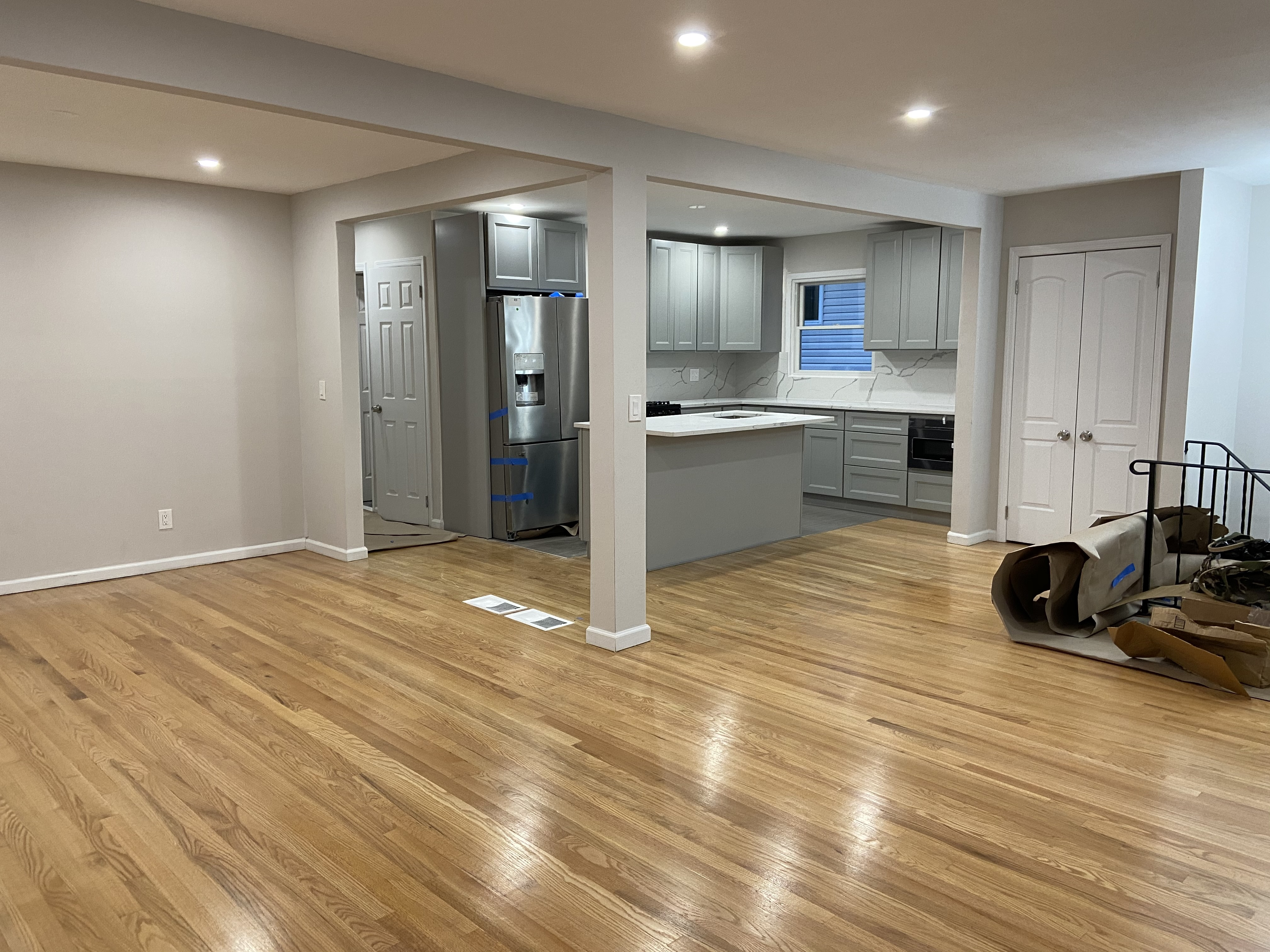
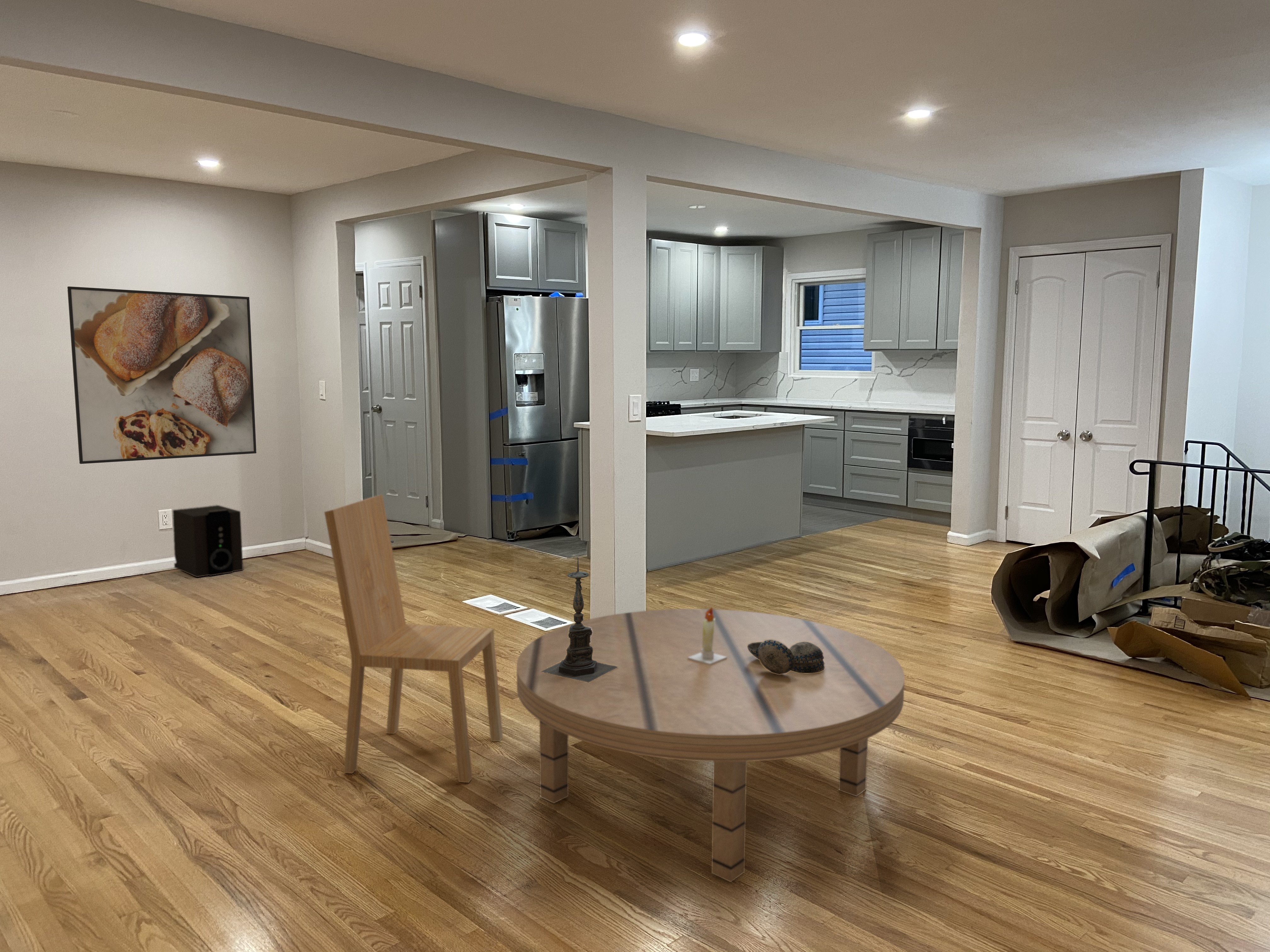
+ dining table (707, 701)
+ candle holder (579, 611)
+ dining chair (419, 631)
+ decorative bowl (786, 646)
+ speaker (208, 538)
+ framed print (169, 376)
